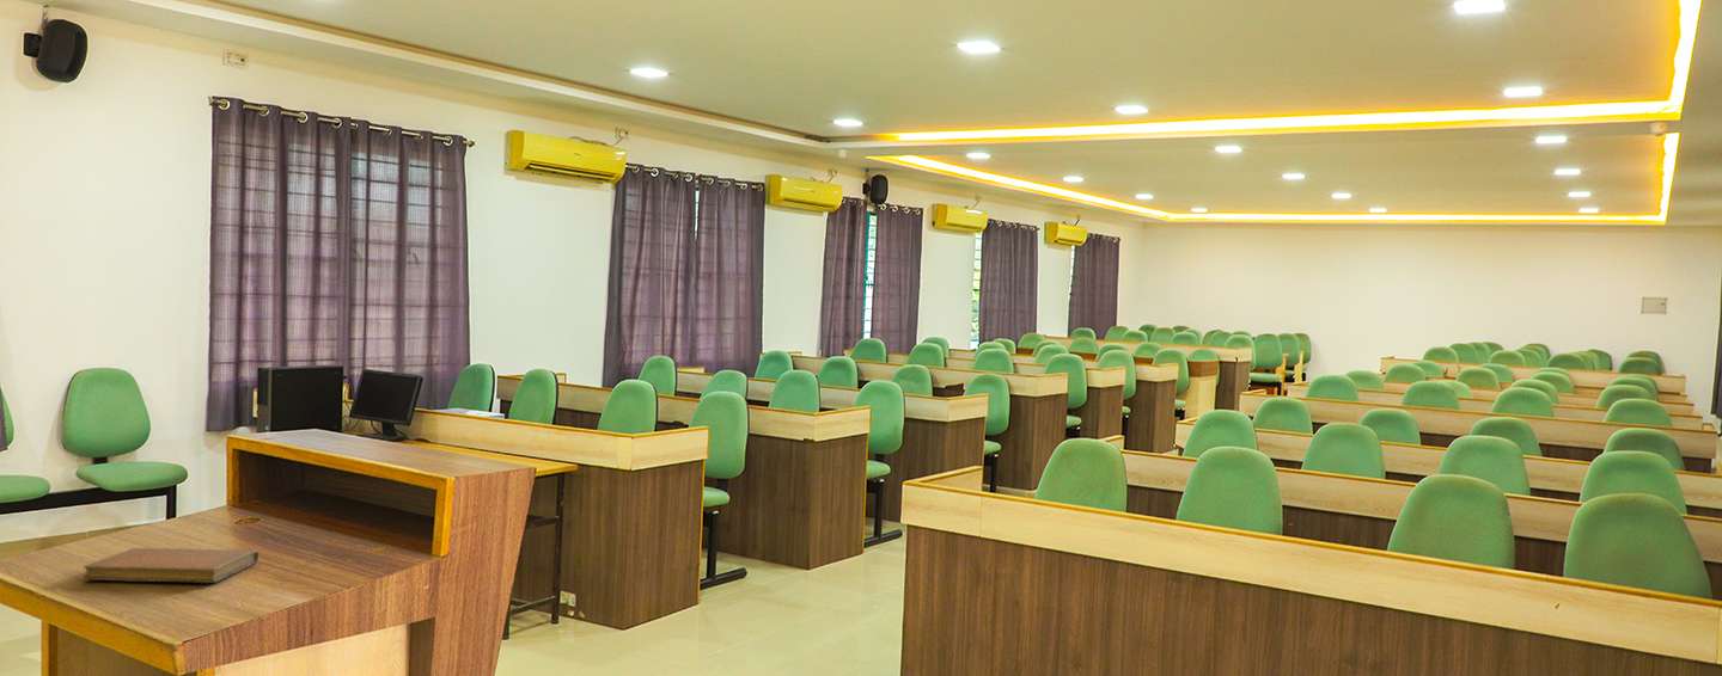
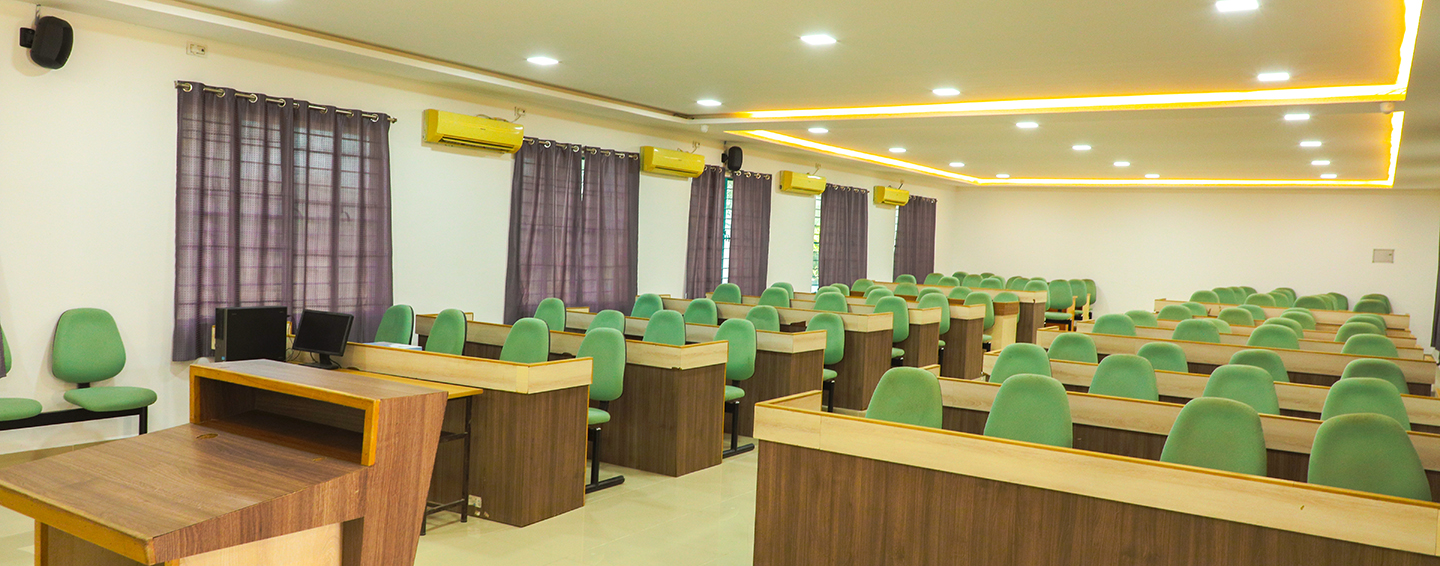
- notebook (173, 564)
